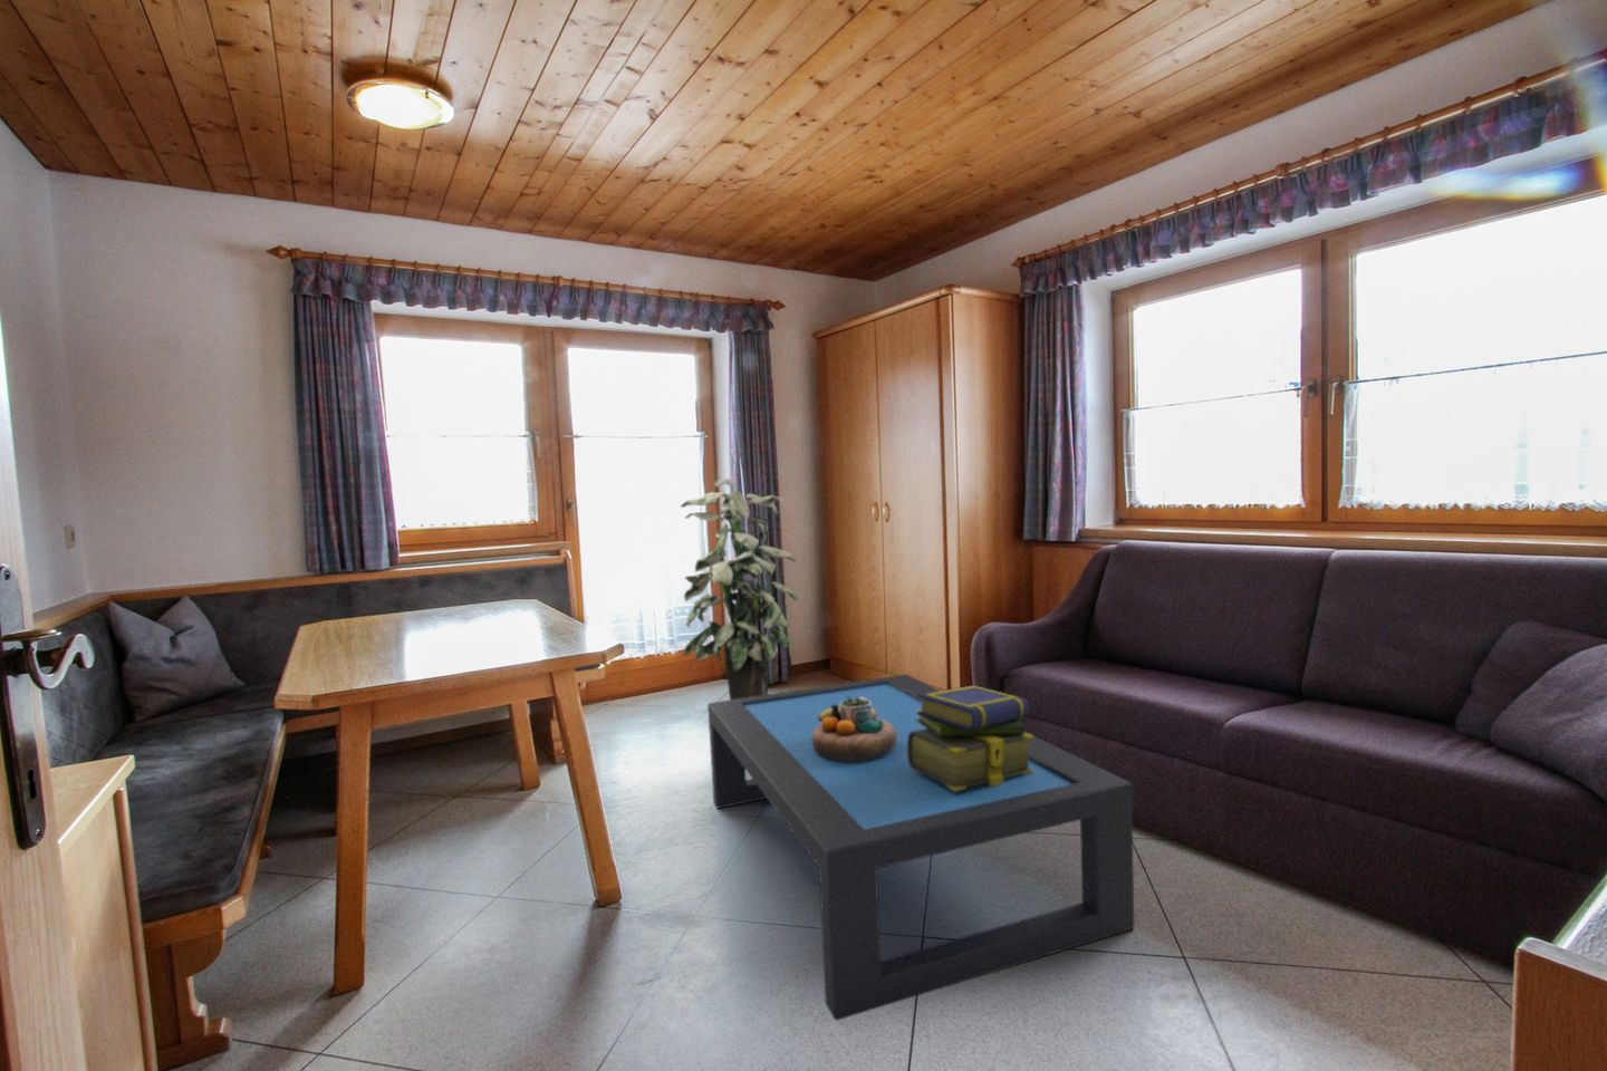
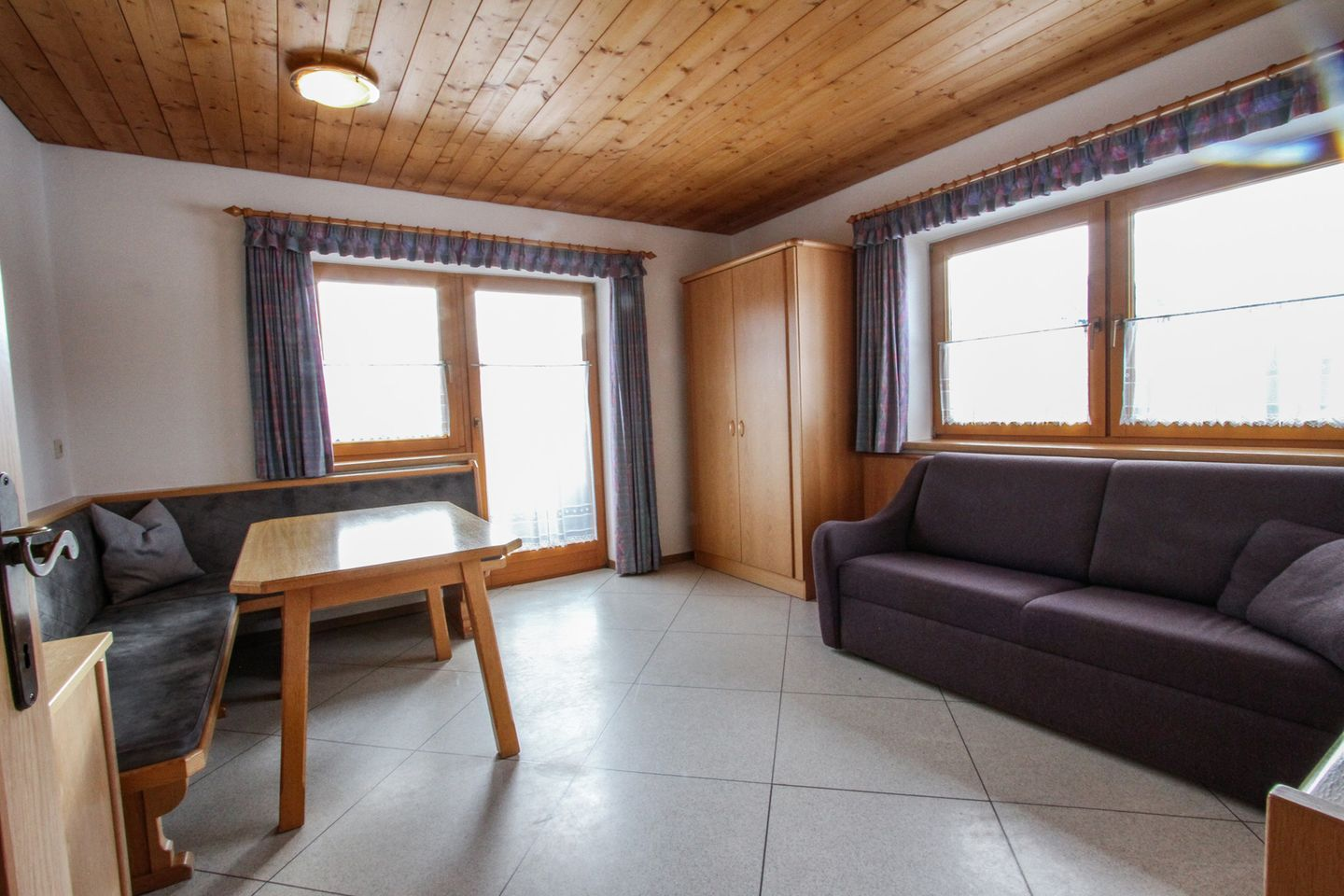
- indoor plant (735, 598)
- coffee table (881, 795)
- decorative bowl (853, 718)
- stack of books (970, 727)
